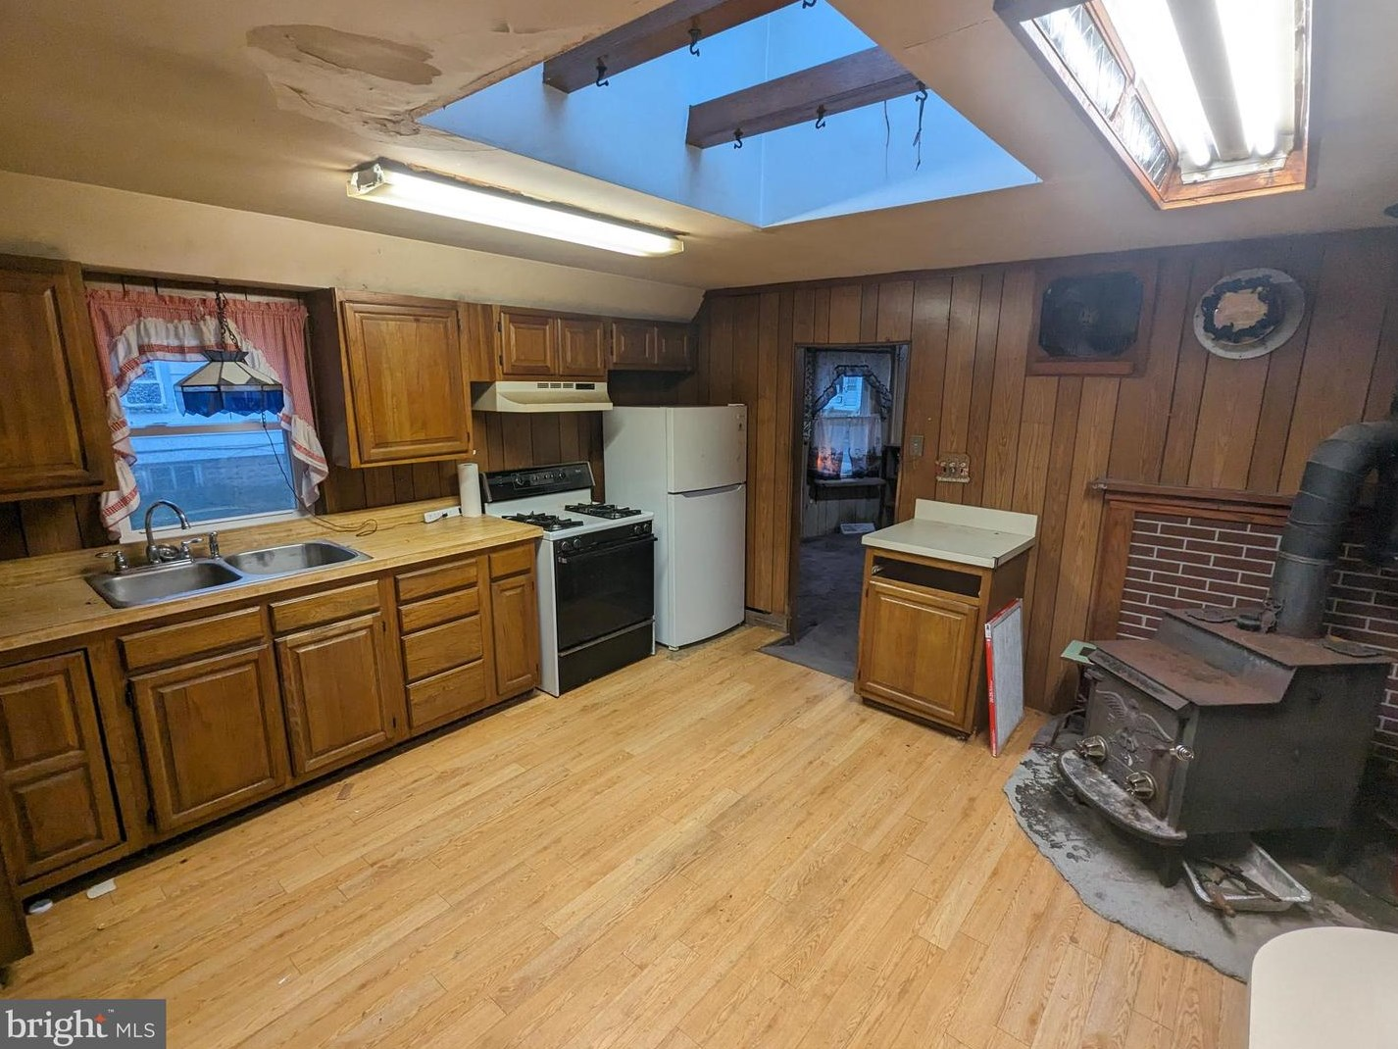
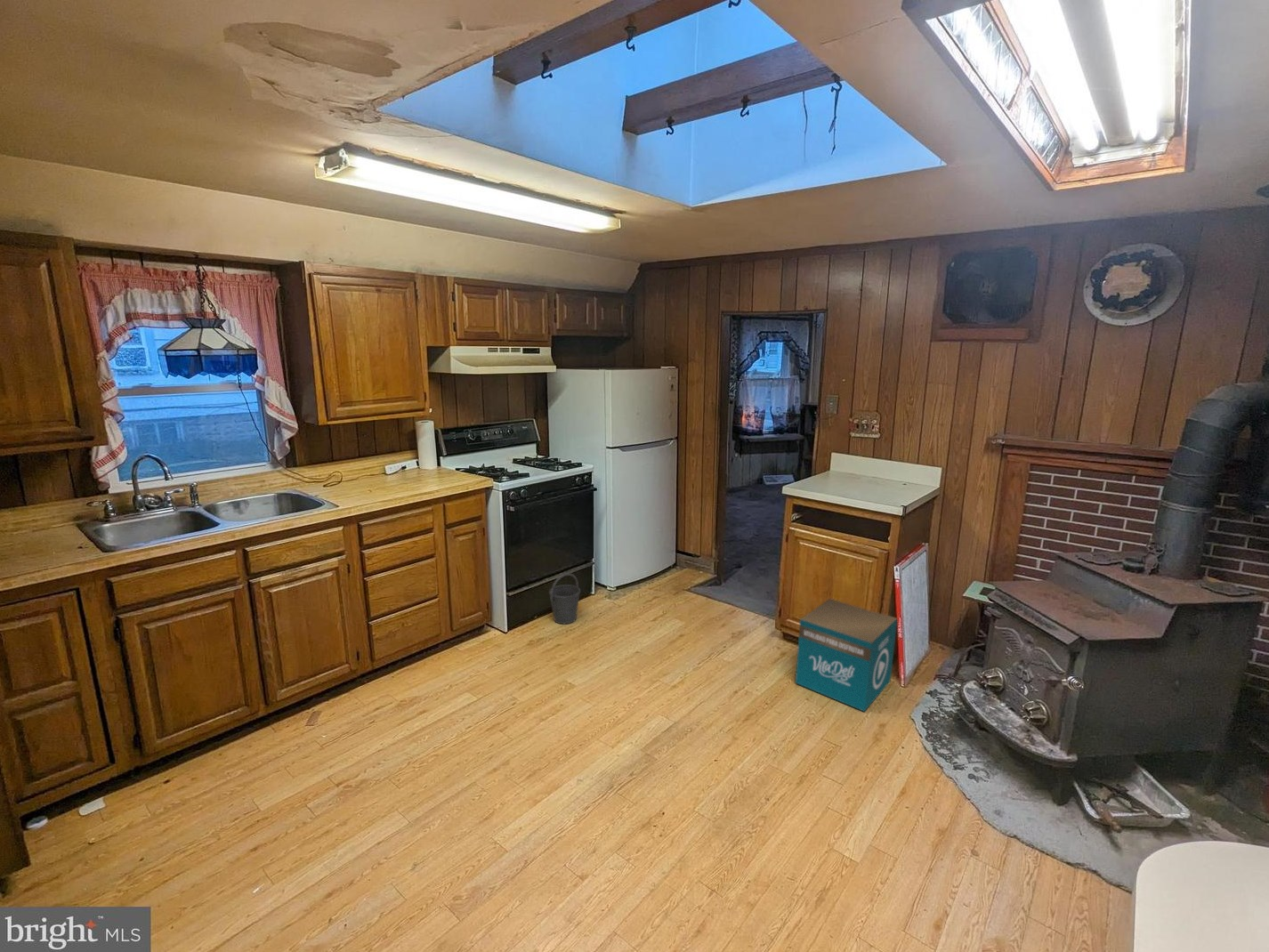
+ product box (845, 650)
+ bucket (564, 596)
